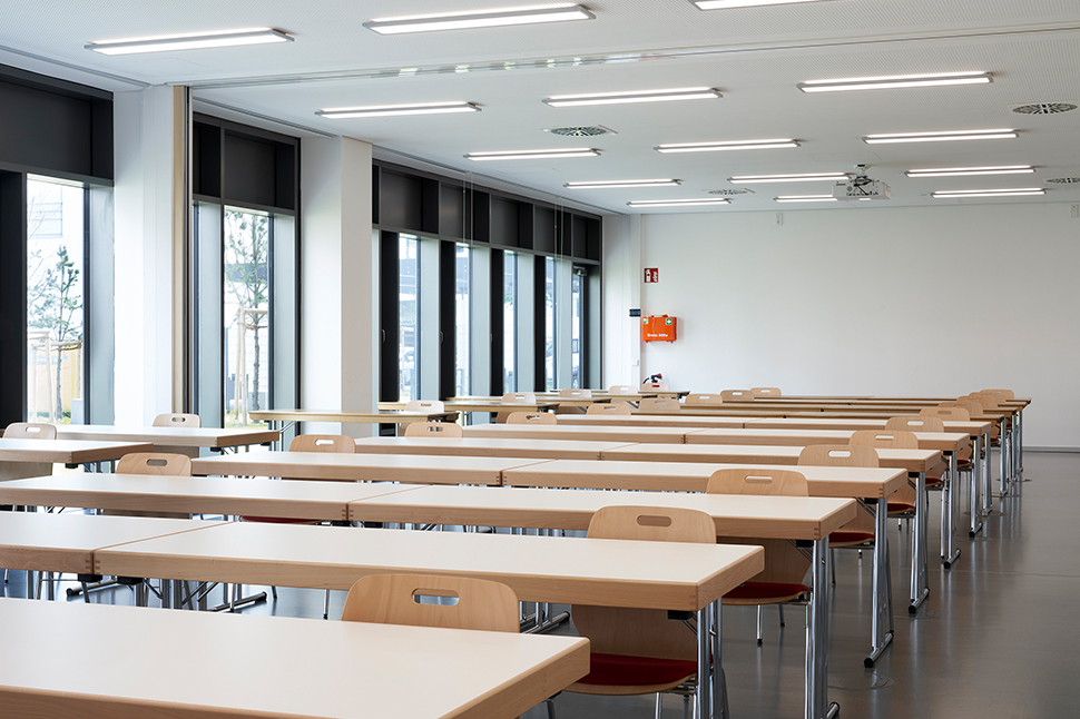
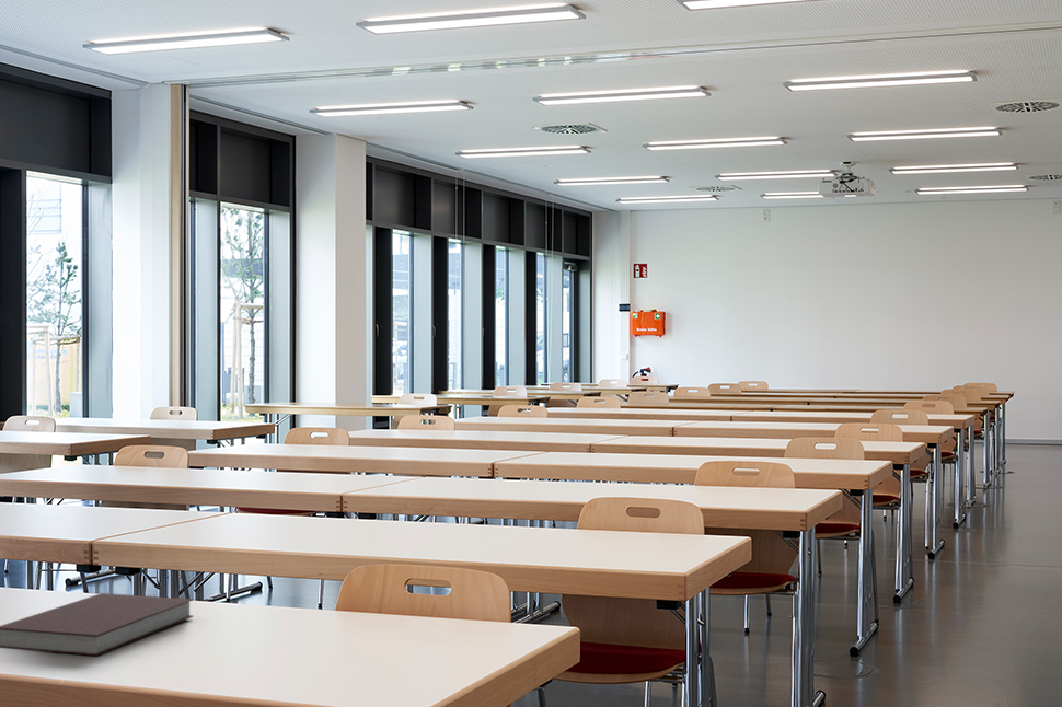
+ notebook (99, 622)
